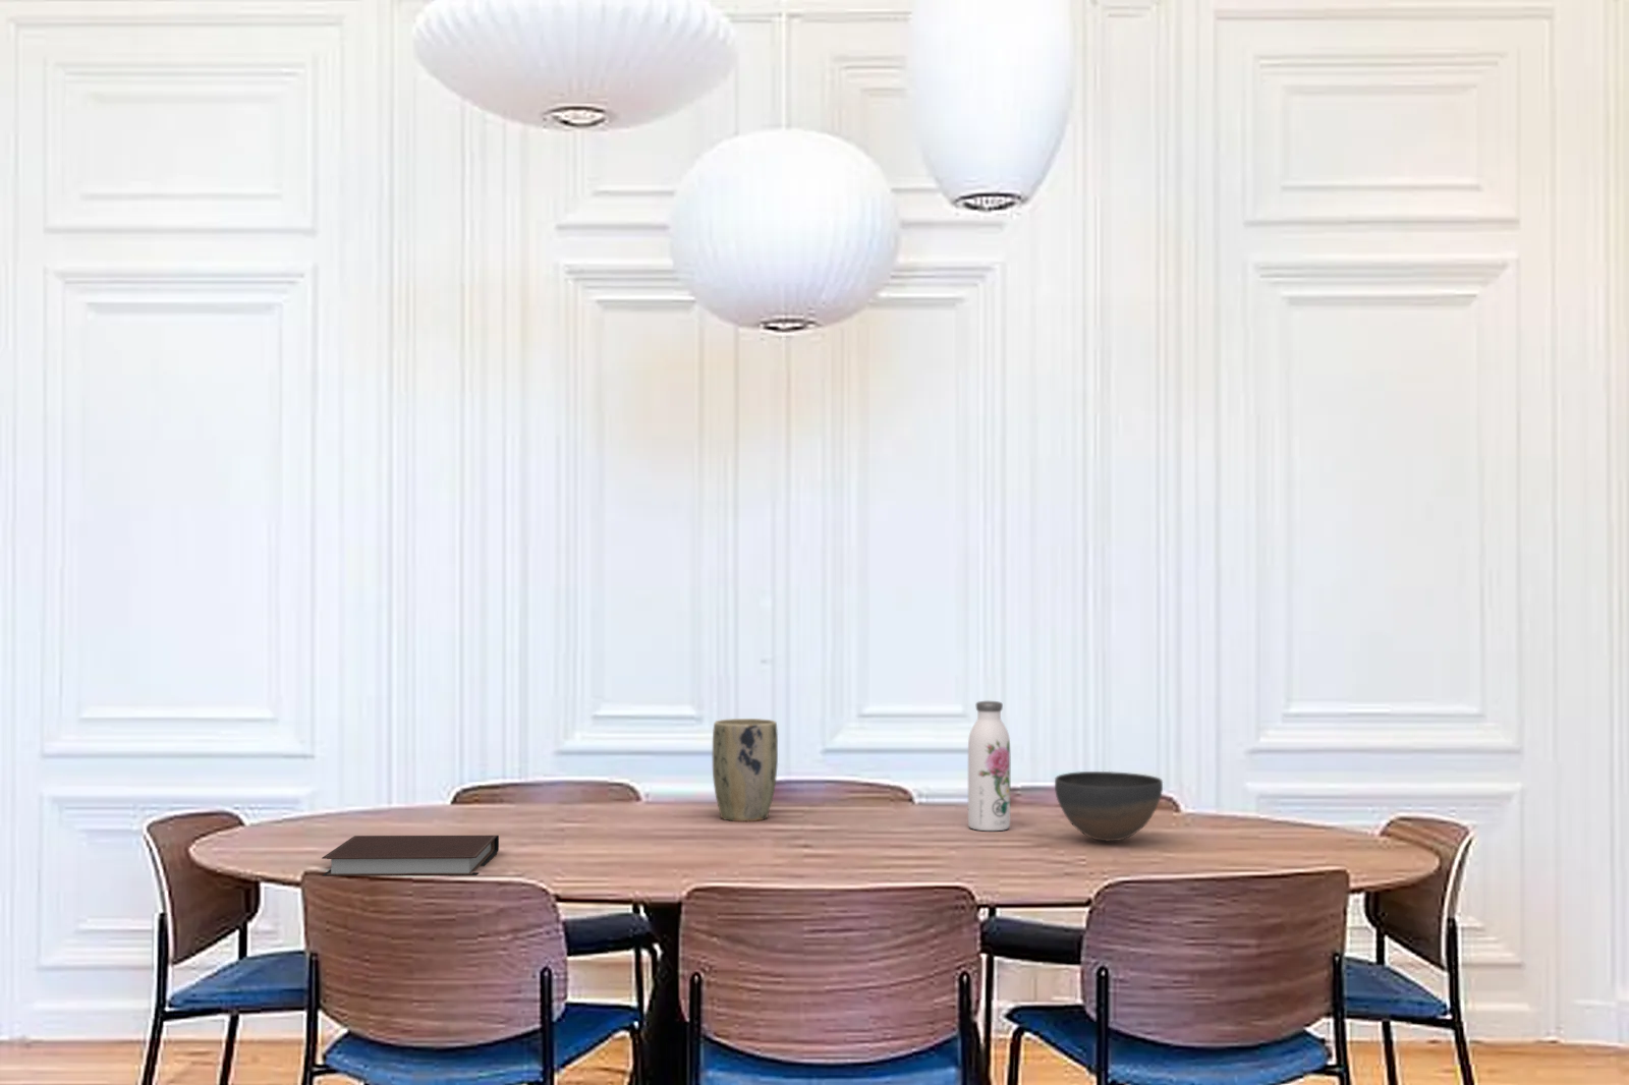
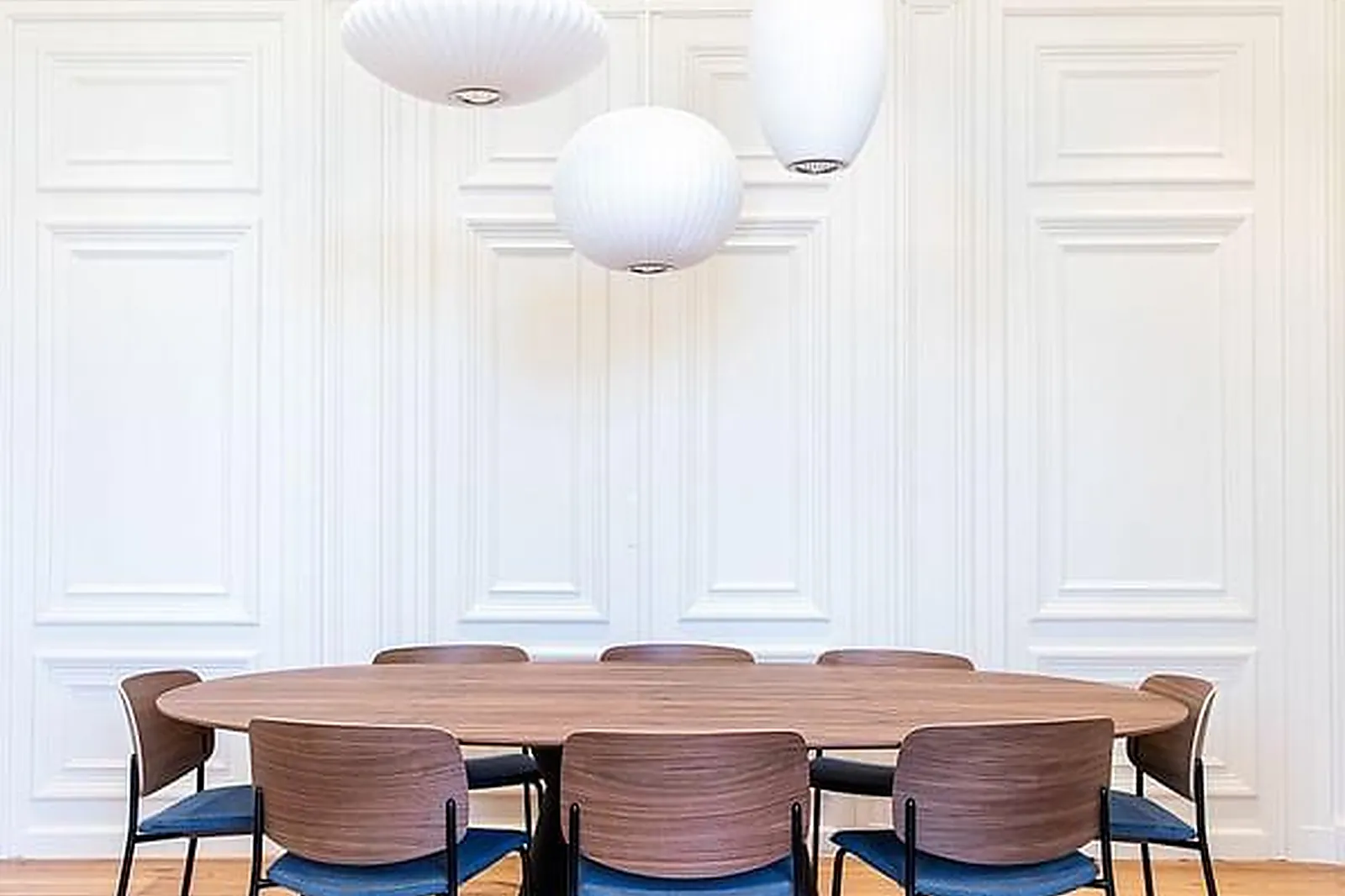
- plant pot (744, 769)
- notebook (413, 854)
- water bottle (988, 764)
- bowl (1108, 809)
